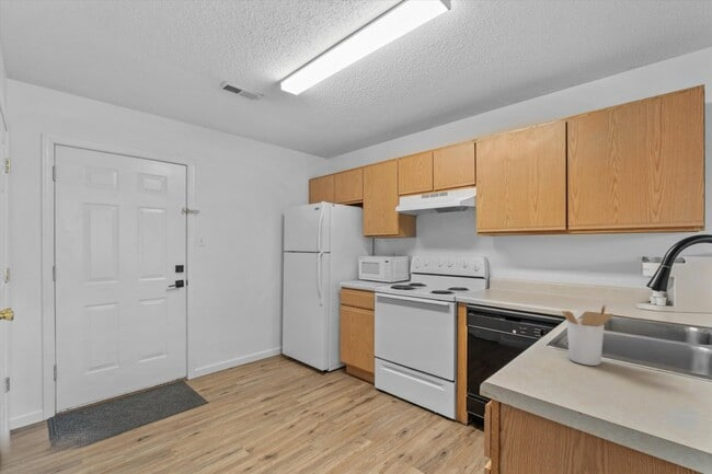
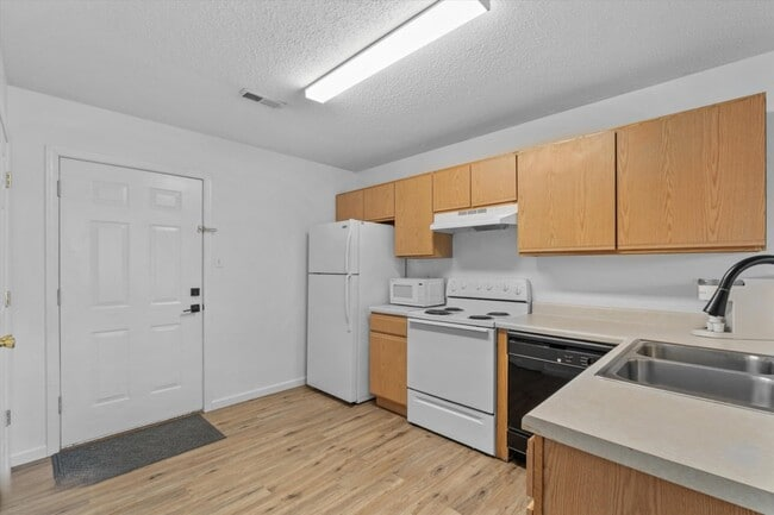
- utensil holder (588, 334)
